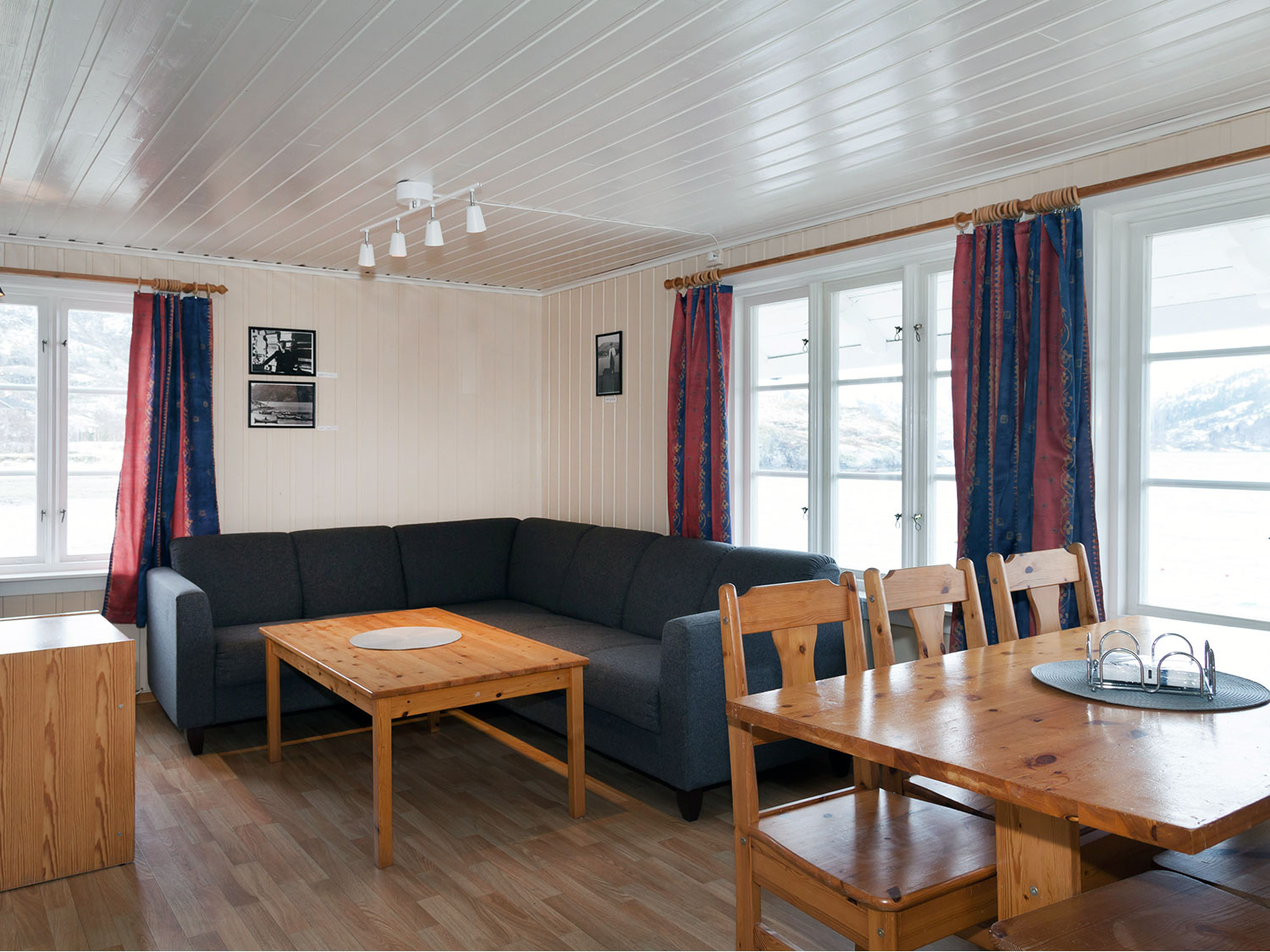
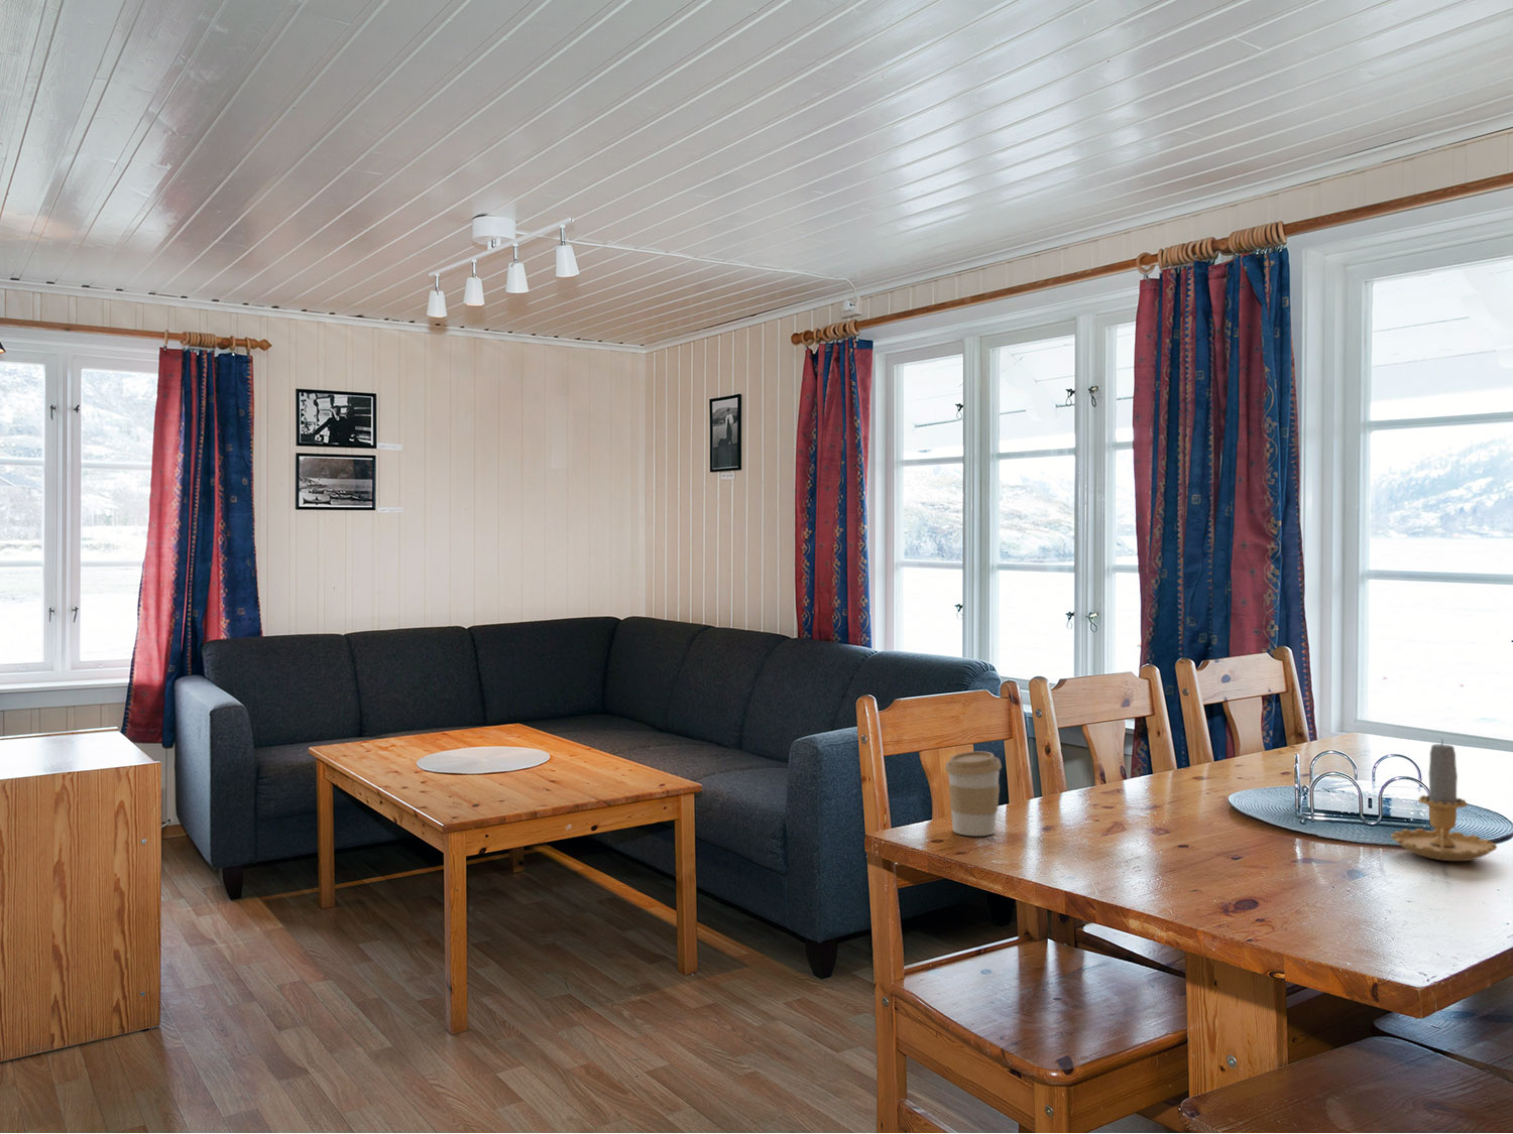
+ candle (1443, 798)
+ coffee cup (973, 792)
